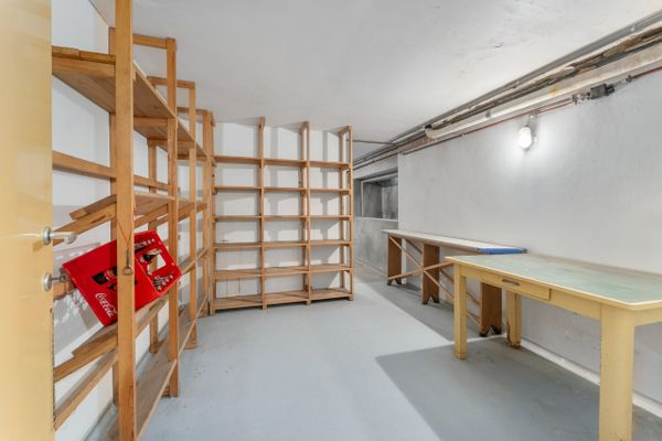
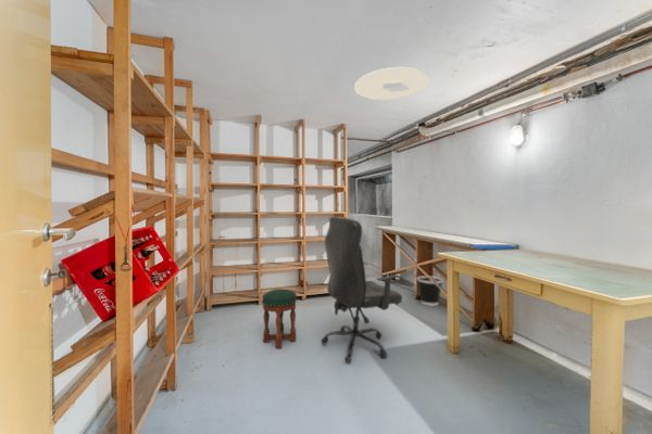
+ ceiling light (390, 81)
+ office chair (363, 281)
+ stool (279, 316)
+ wastebasket (429, 291)
